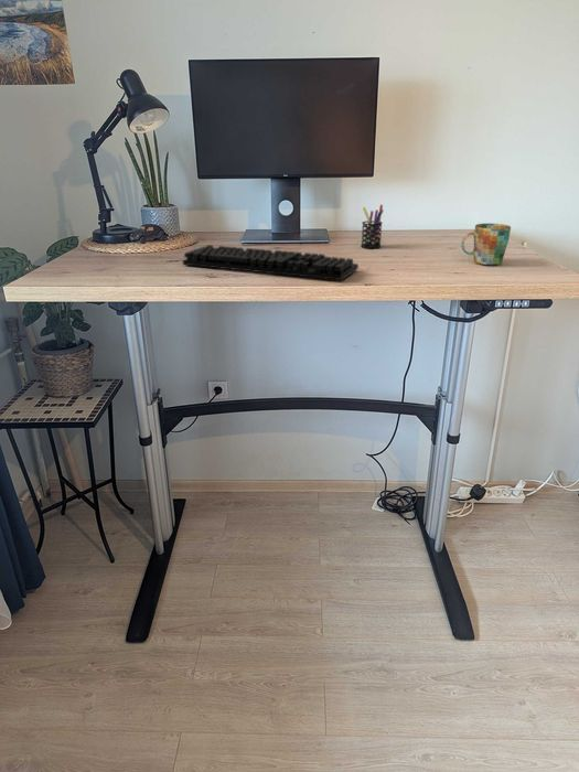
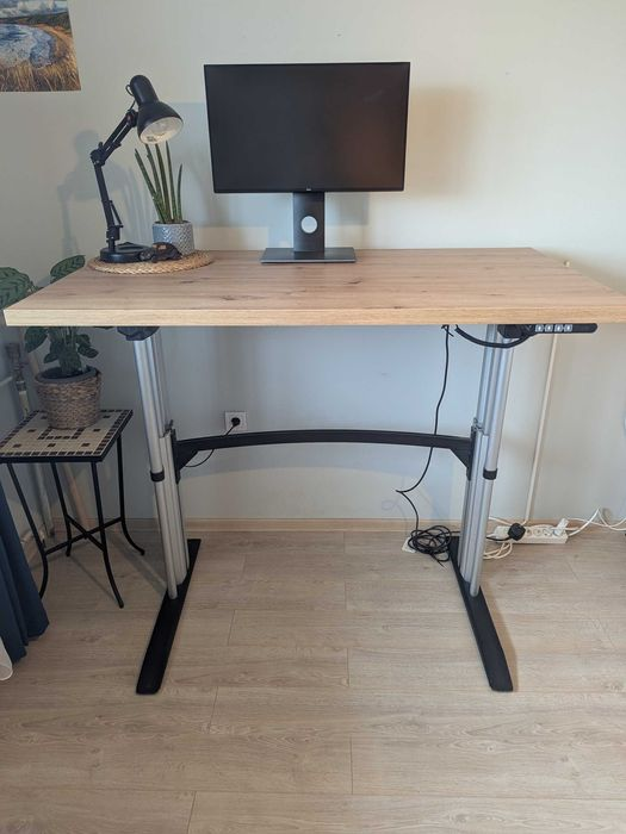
- mug (483, 244)
- keyboard (268, 260)
- pen holder (374, 225)
